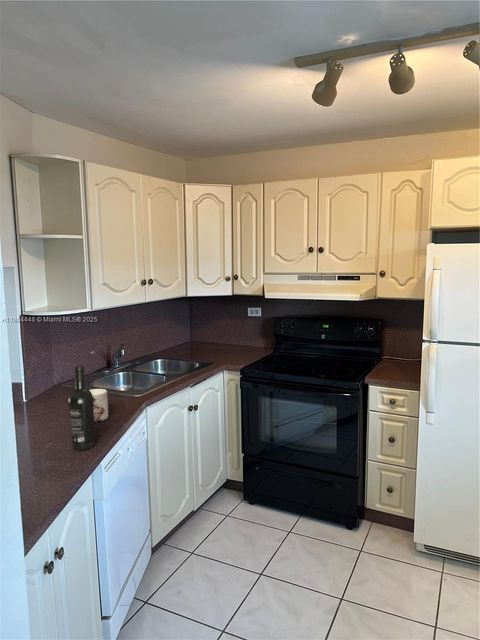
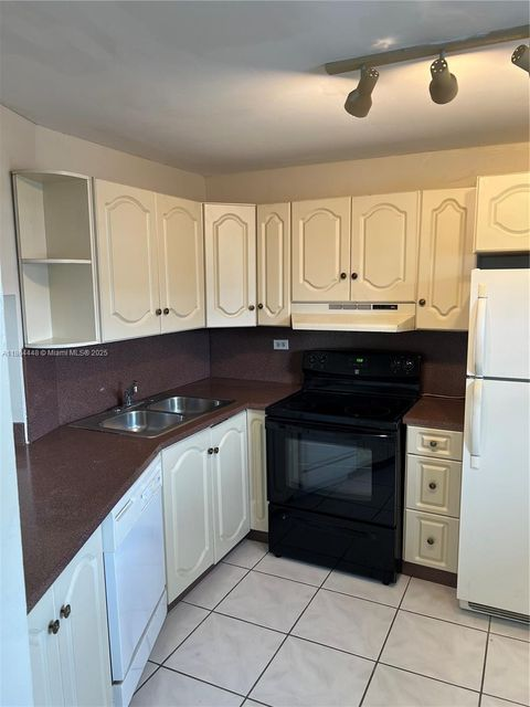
- wine bottle (81, 406)
- mug (93, 405)
